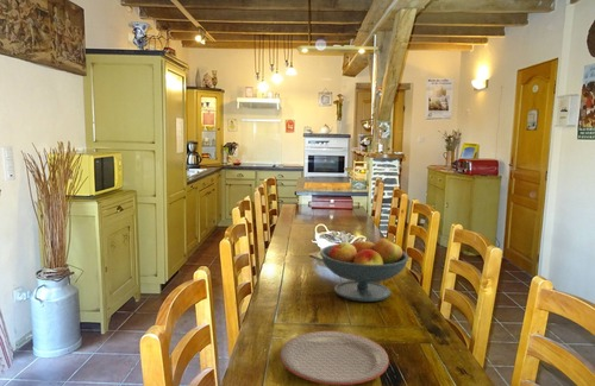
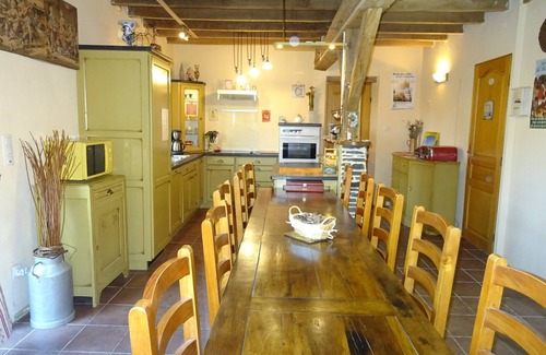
- plate (333, 357)
- fruit bowl (363, 265)
